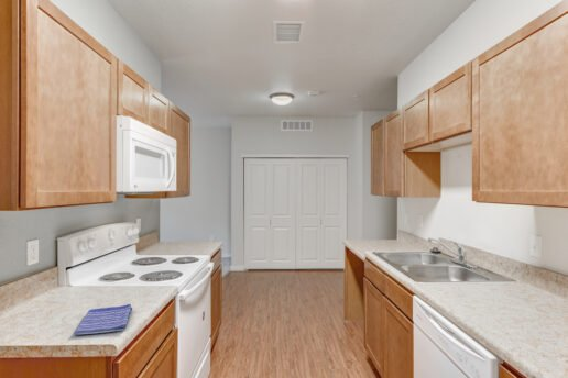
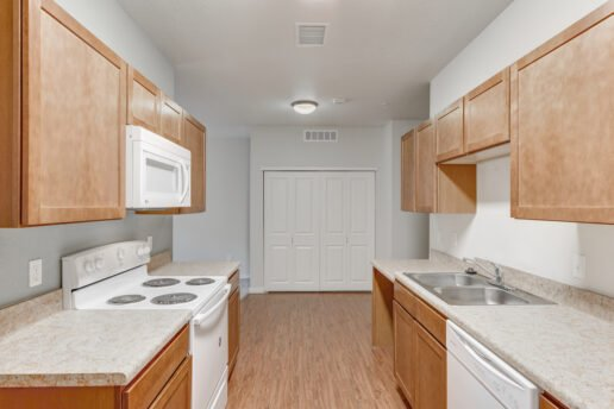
- dish towel (106, 318)
